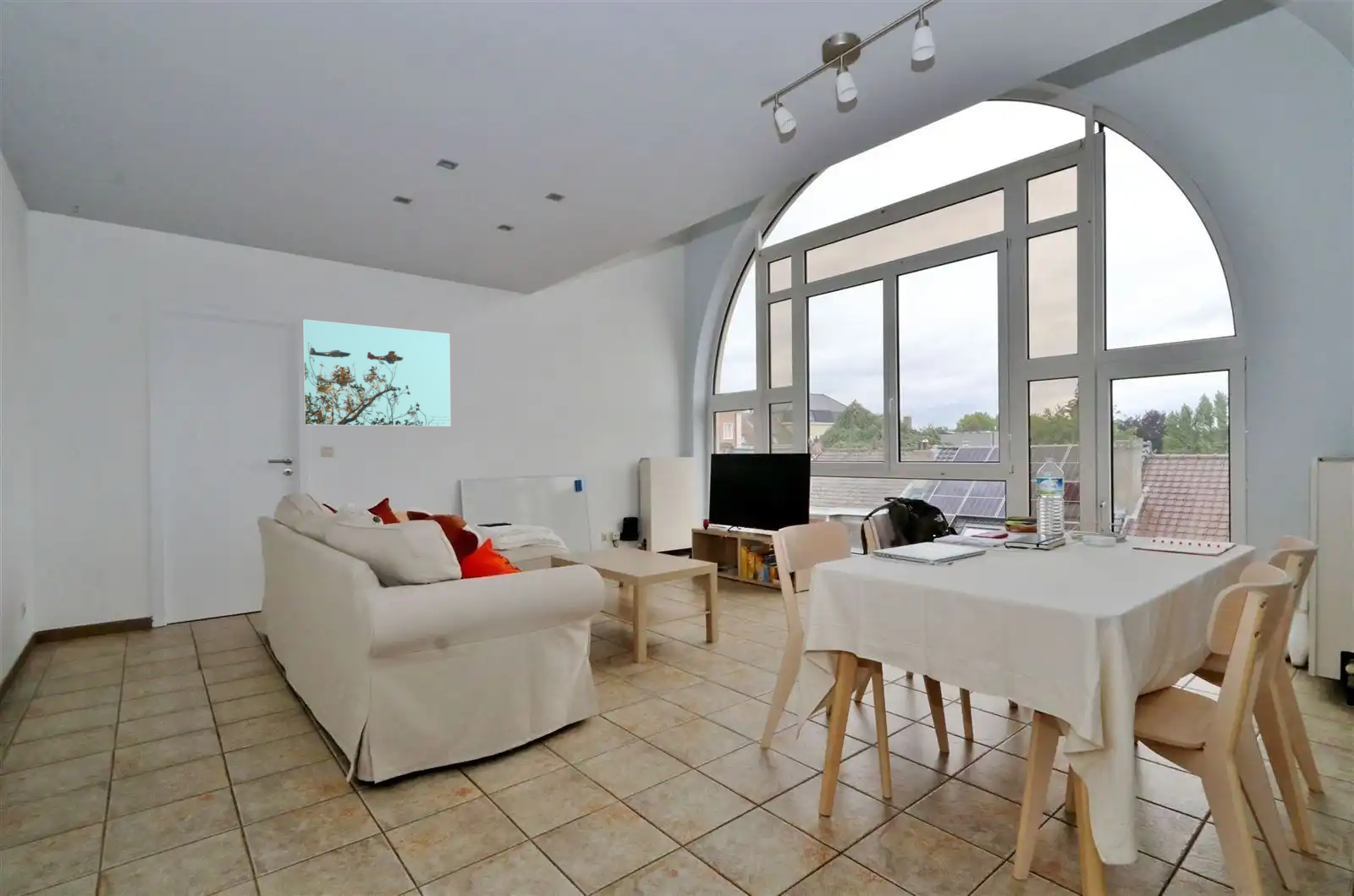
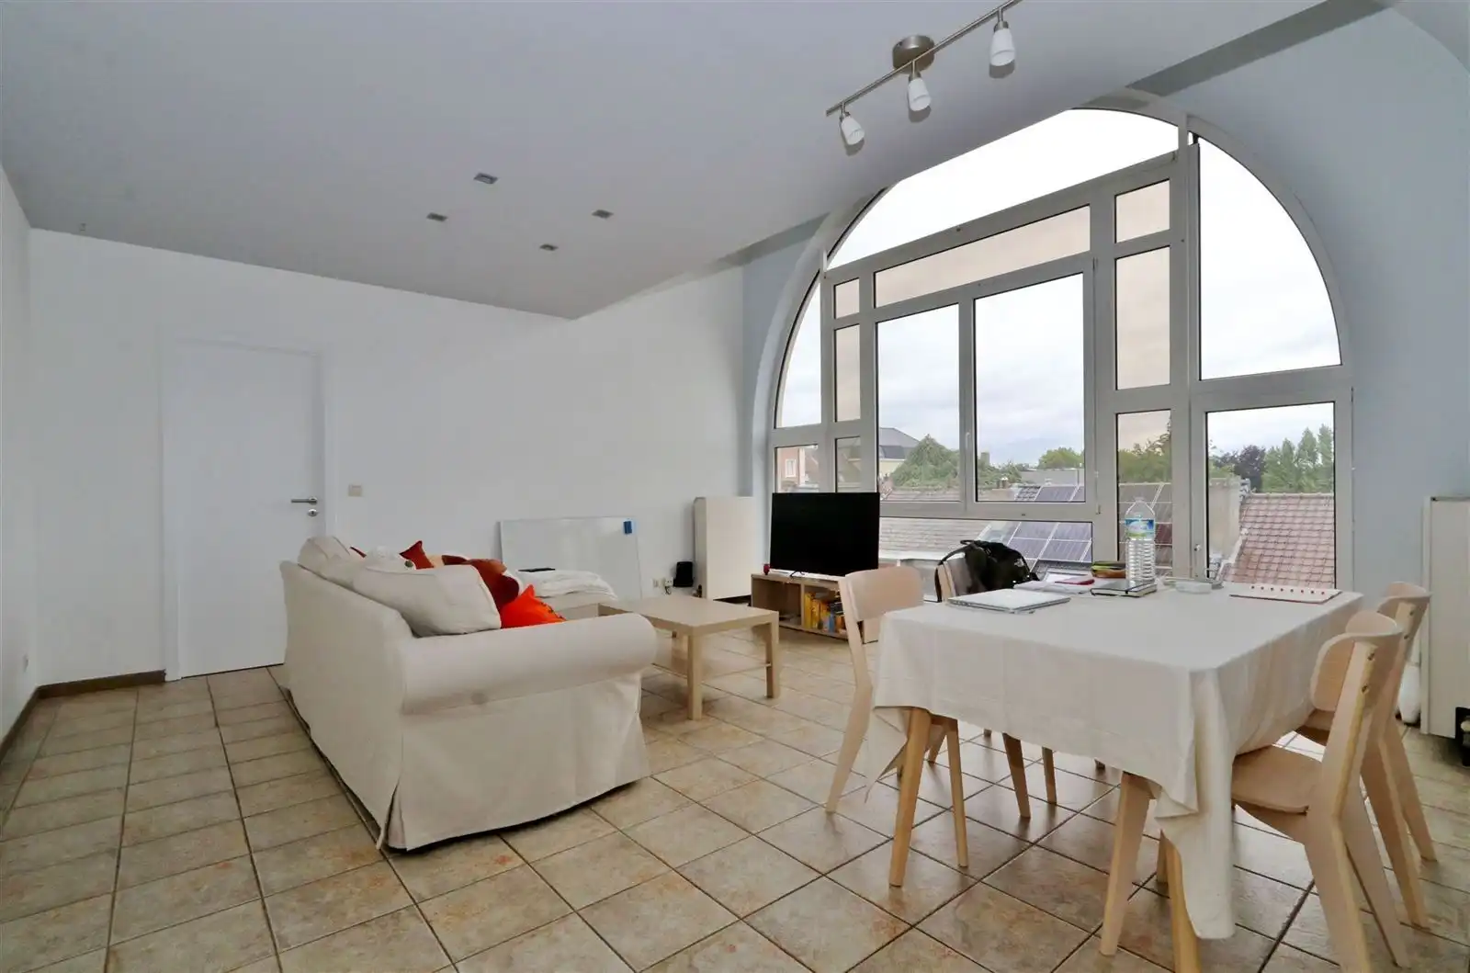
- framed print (381, 377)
